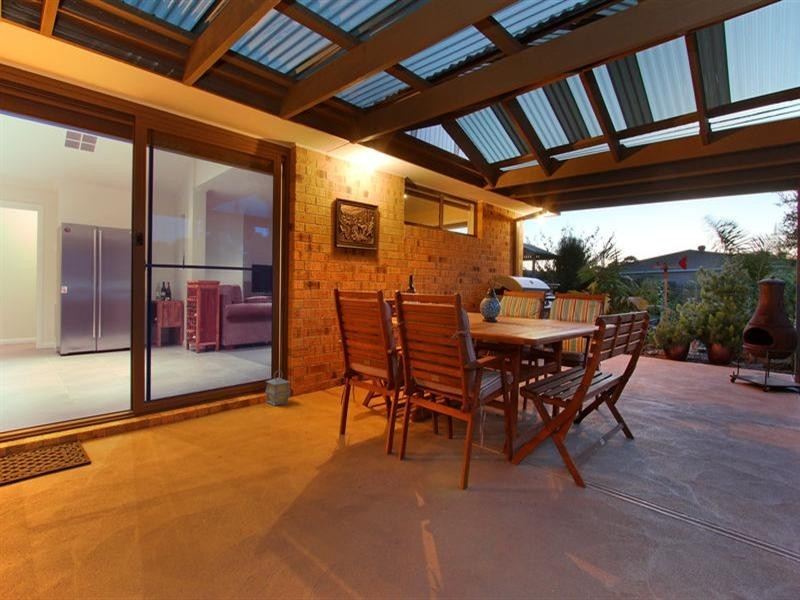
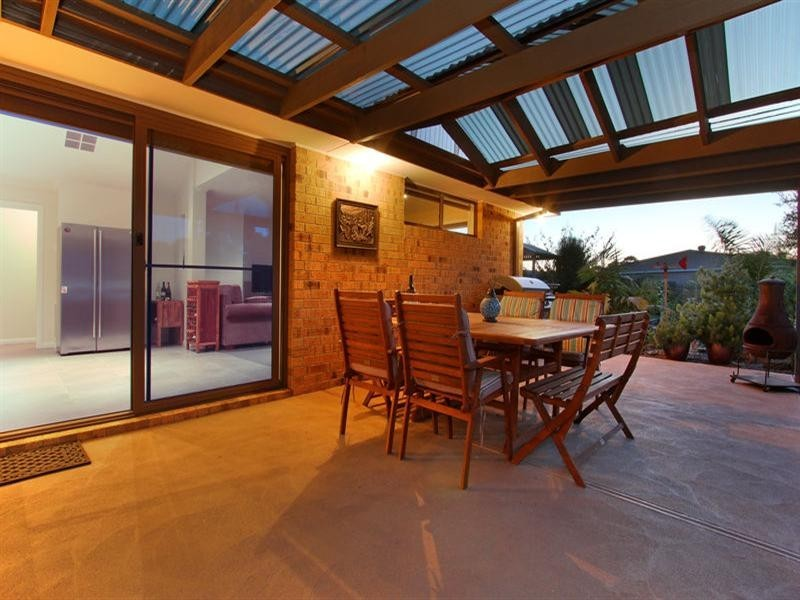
- lantern (278, 386)
